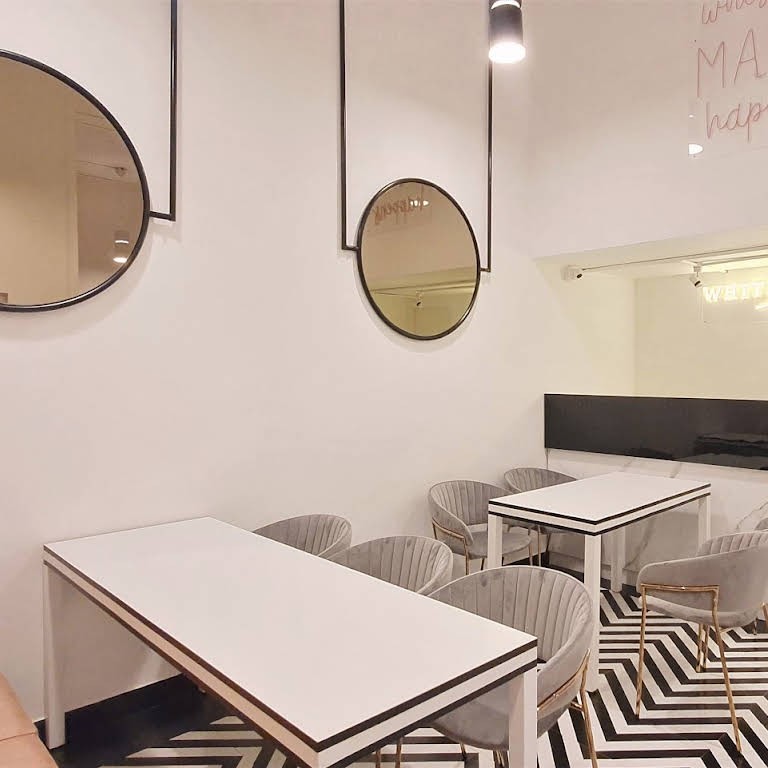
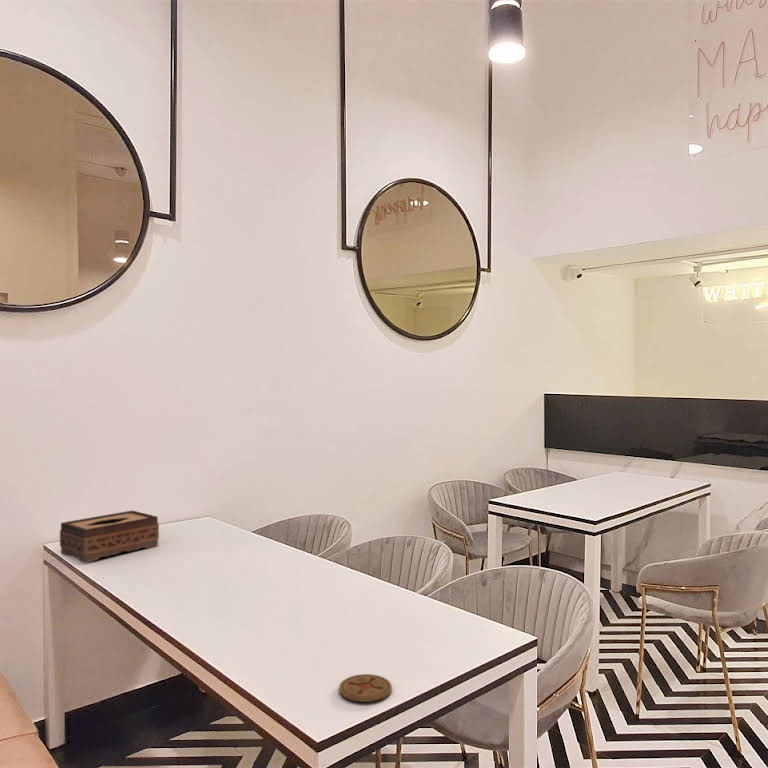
+ coaster (365, 687)
+ tissue box (110, 534)
